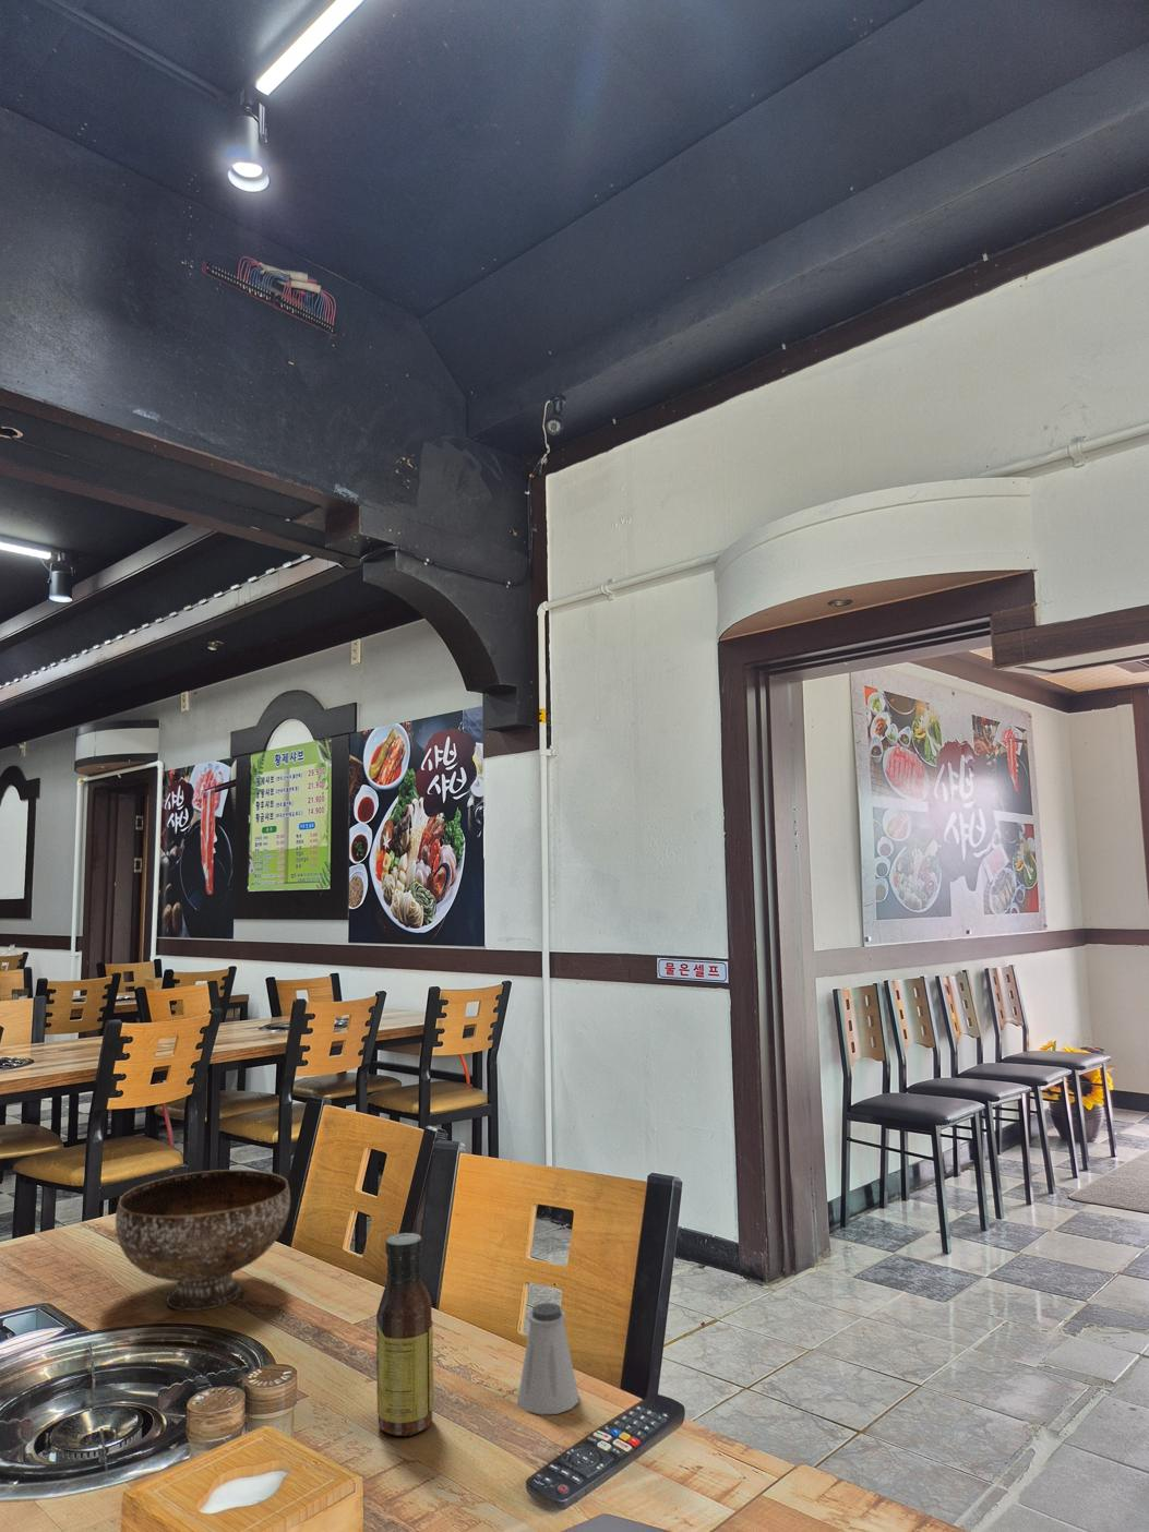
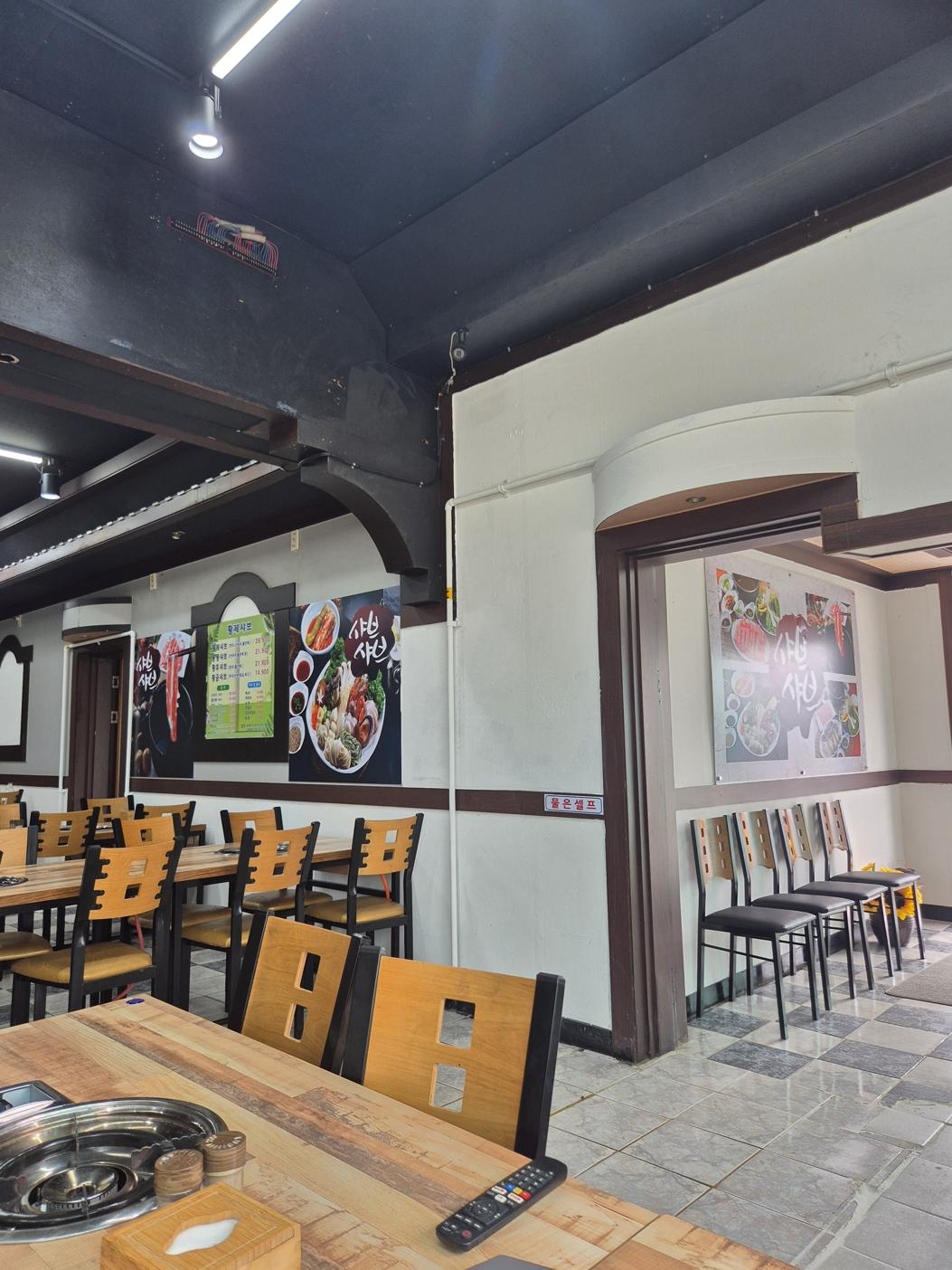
- saltshaker (547, 1353)
- sauce bottle (404, 1331)
- bowl (204, 1242)
